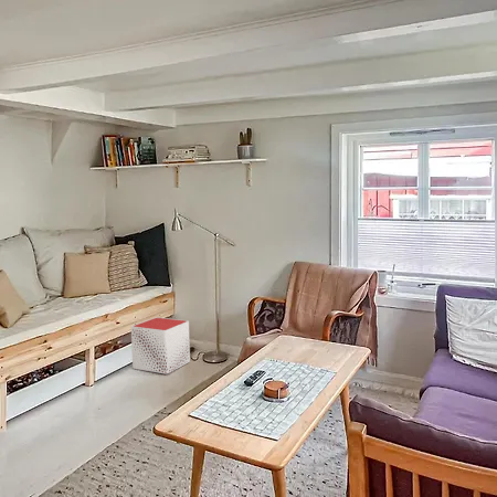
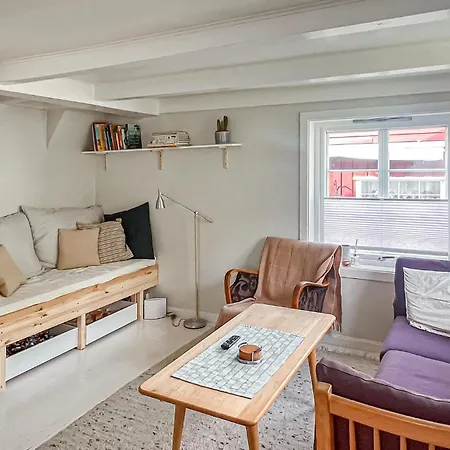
- storage basket (160, 343)
